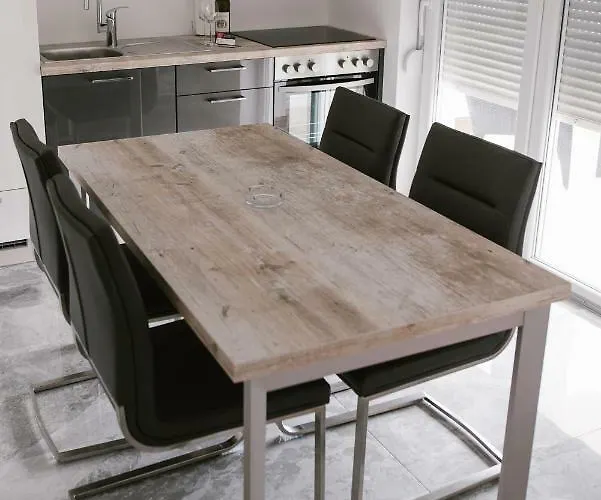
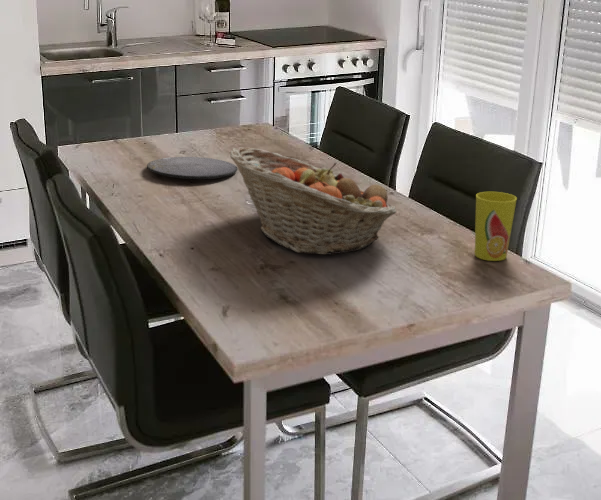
+ plate (192, 167)
+ cup (493, 226)
+ fruit basket (310, 194)
